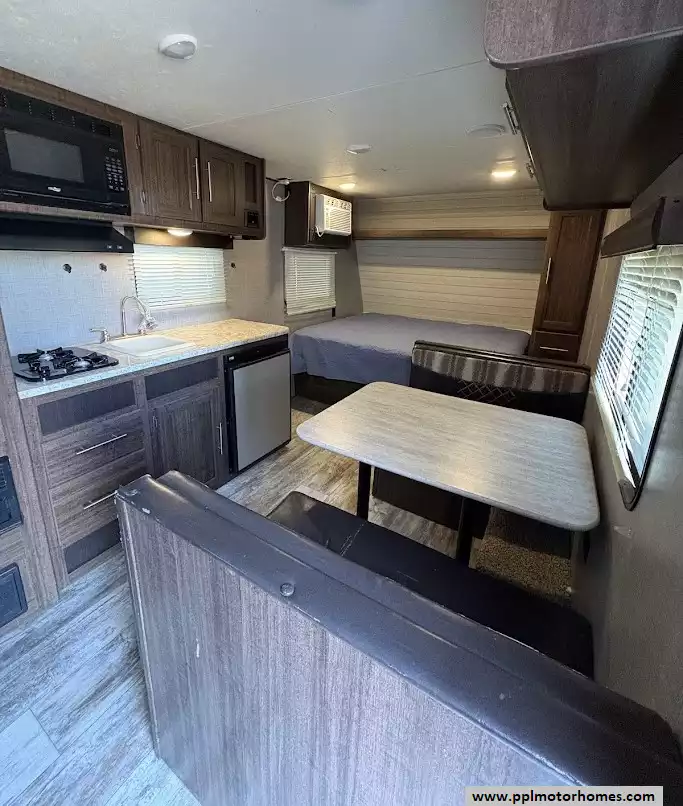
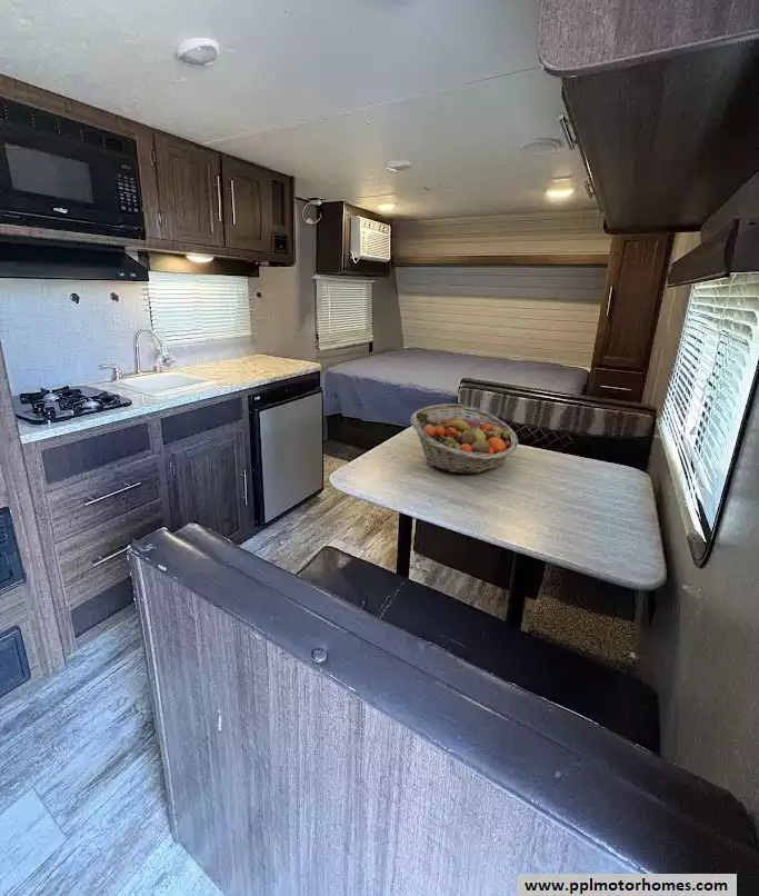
+ fruit basket (463, 437)
